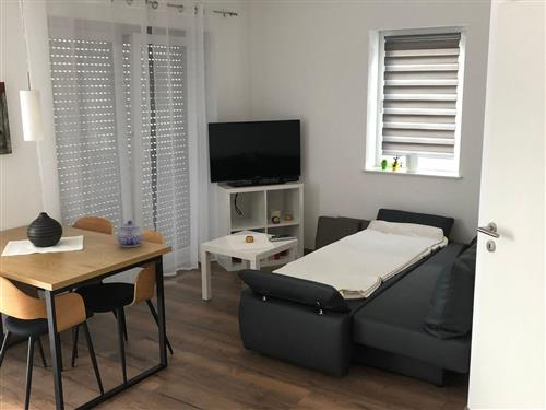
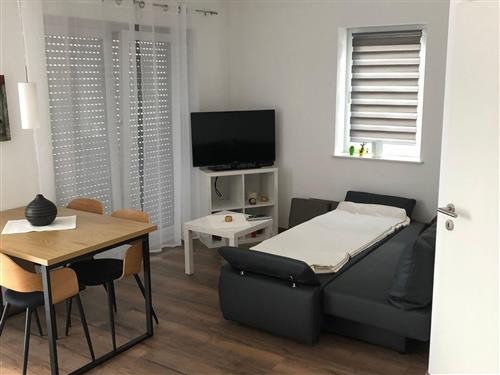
- teapot (129, 233)
